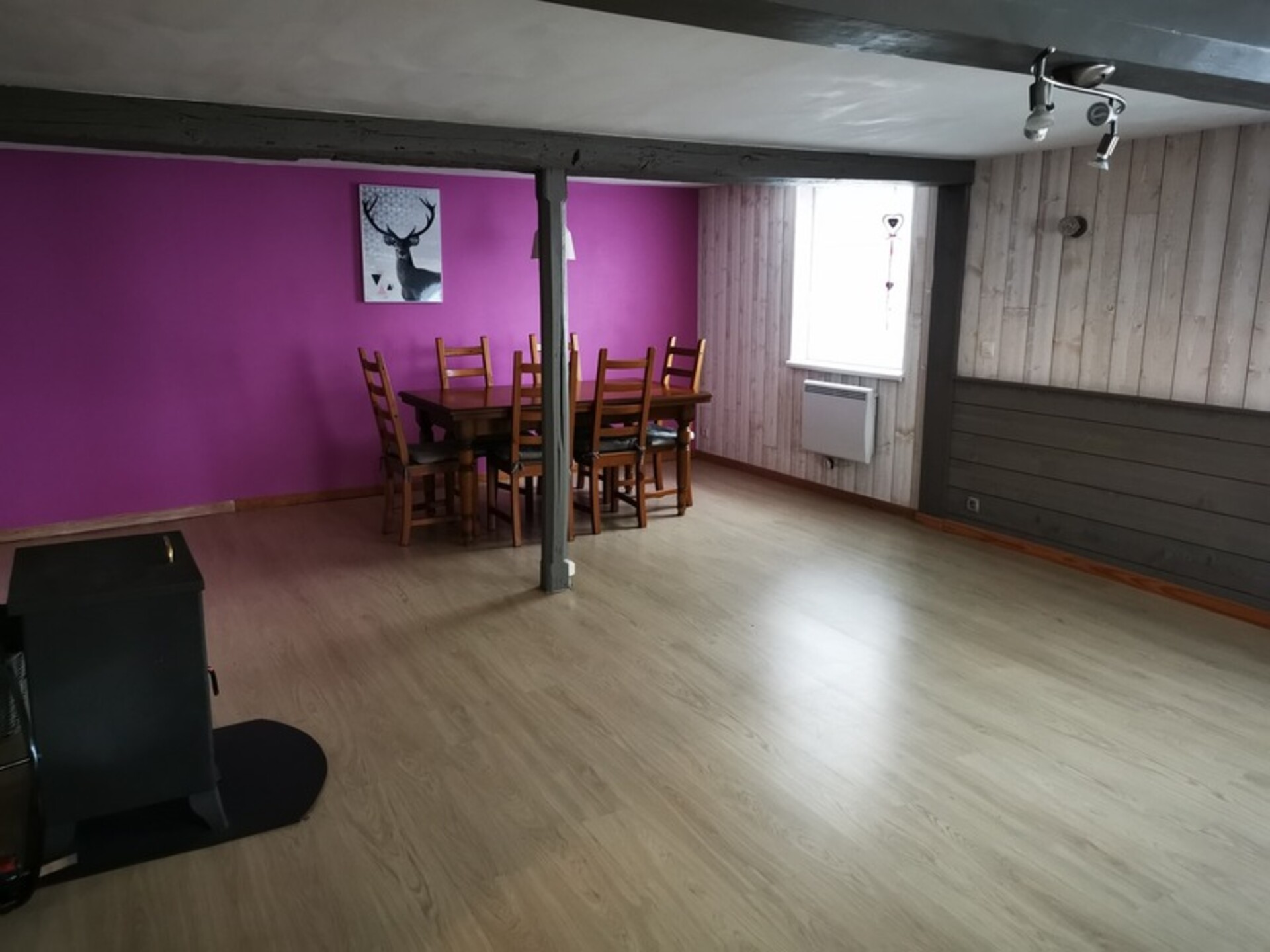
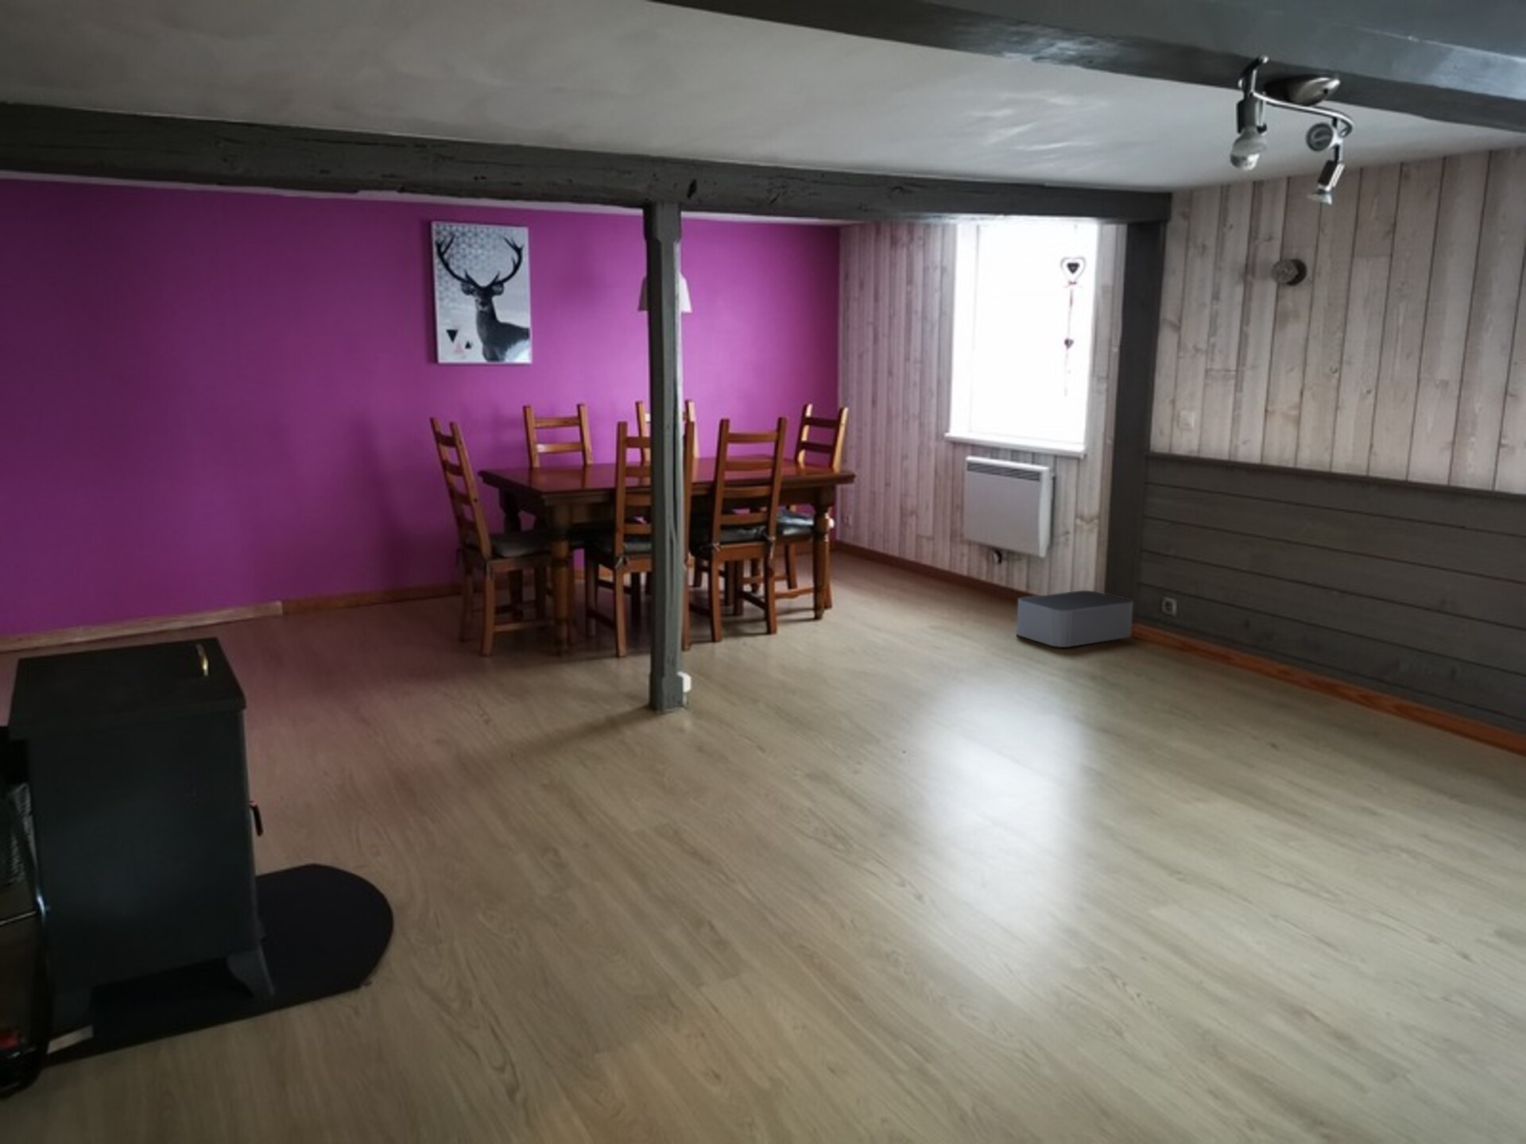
+ storage bin (1074, 618)
